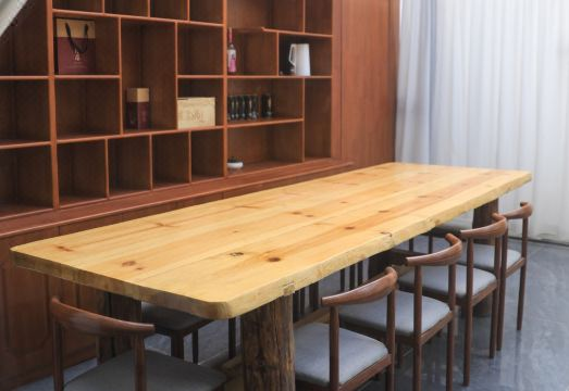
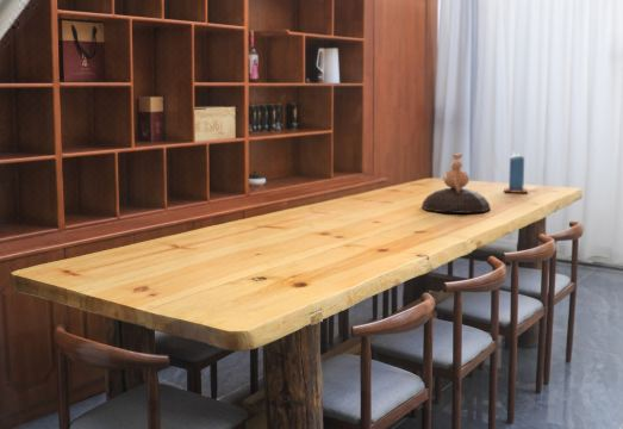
+ decorative bowl (456, 181)
+ candle (516, 172)
